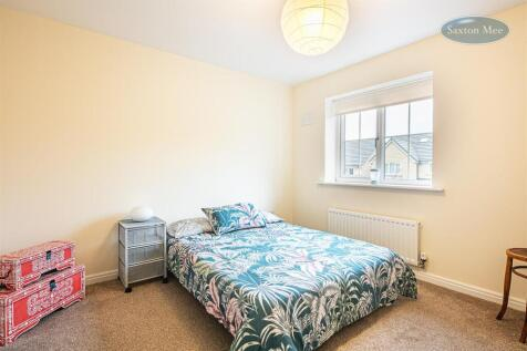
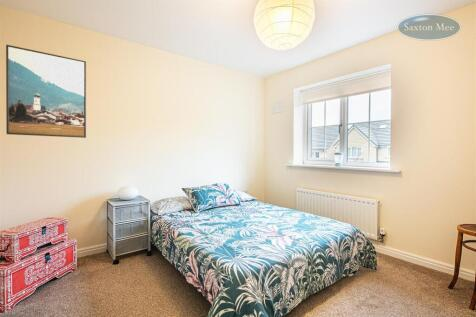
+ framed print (49, 95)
